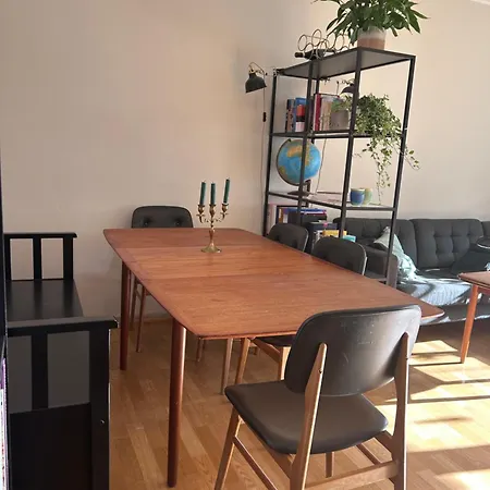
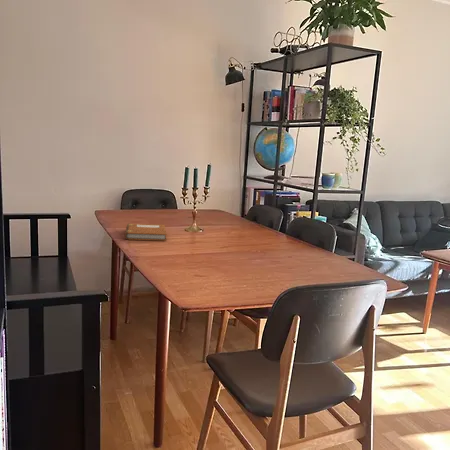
+ notebook (145, 231)
